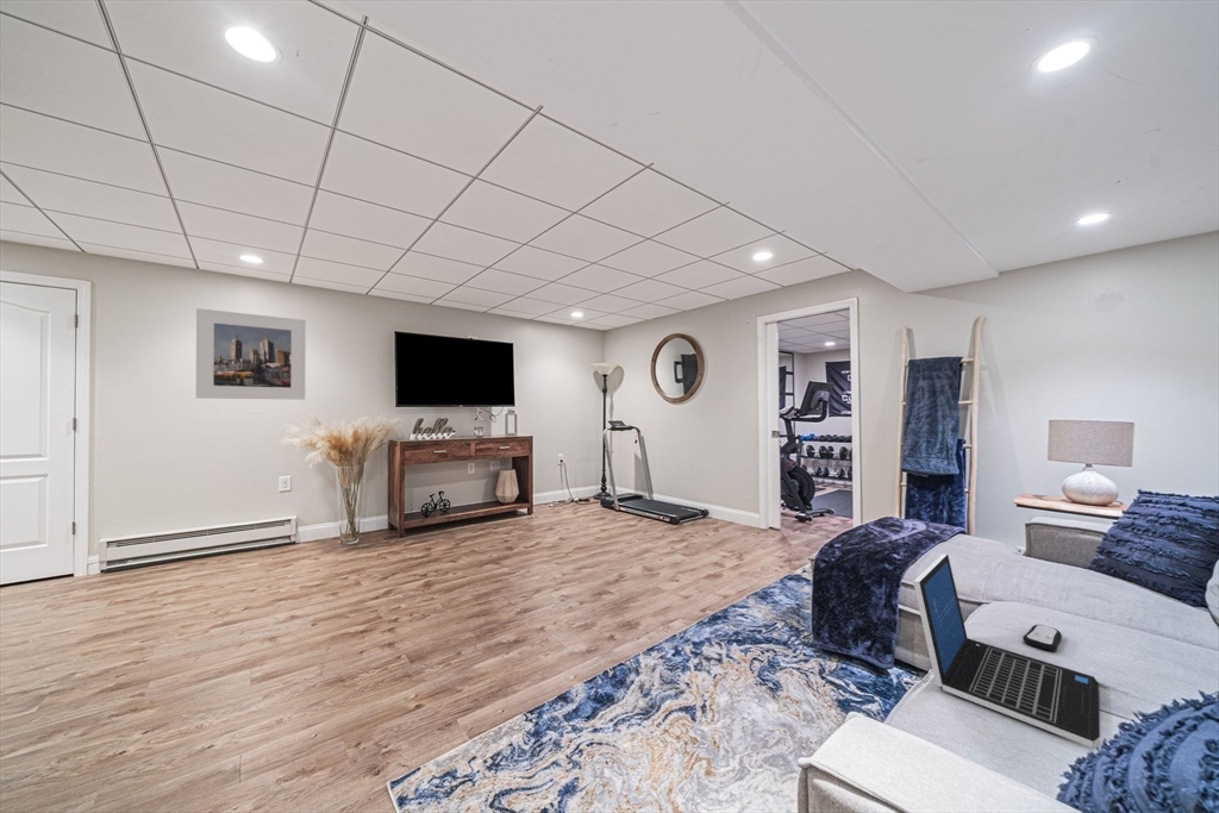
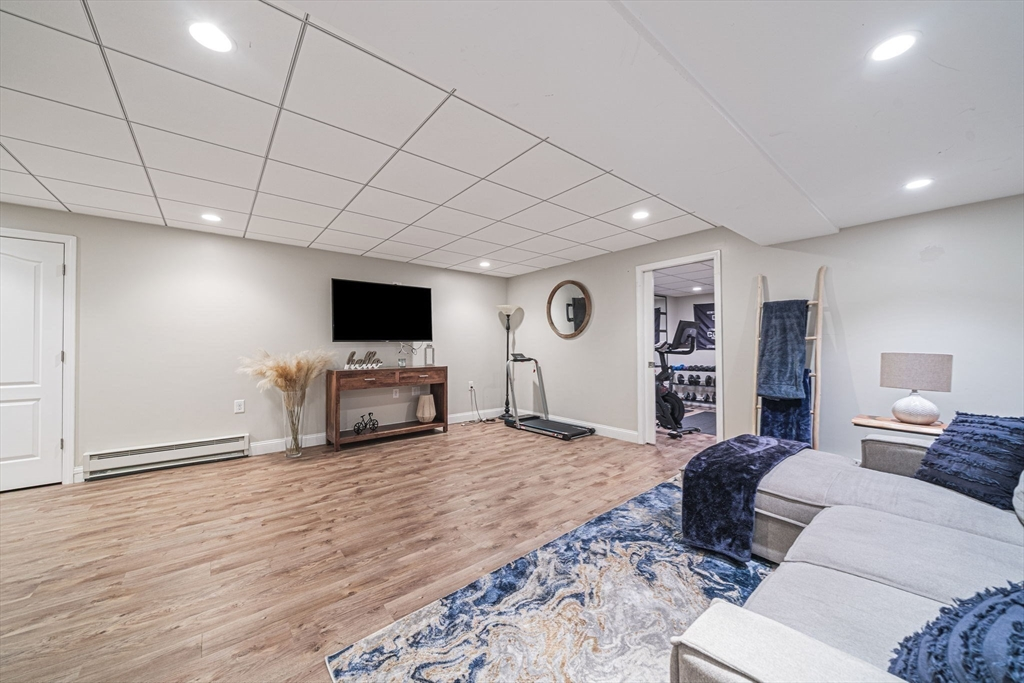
- laptop (999, 648)
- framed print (254, 356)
- remote control (1043, 636)
